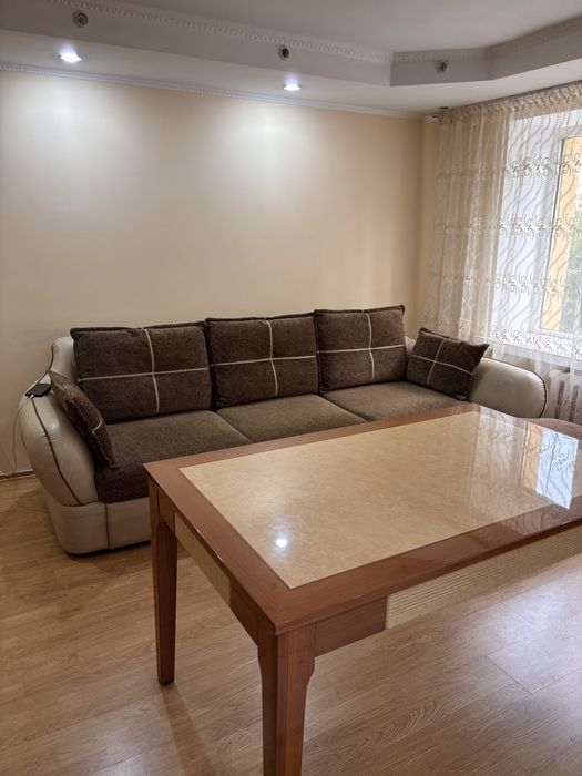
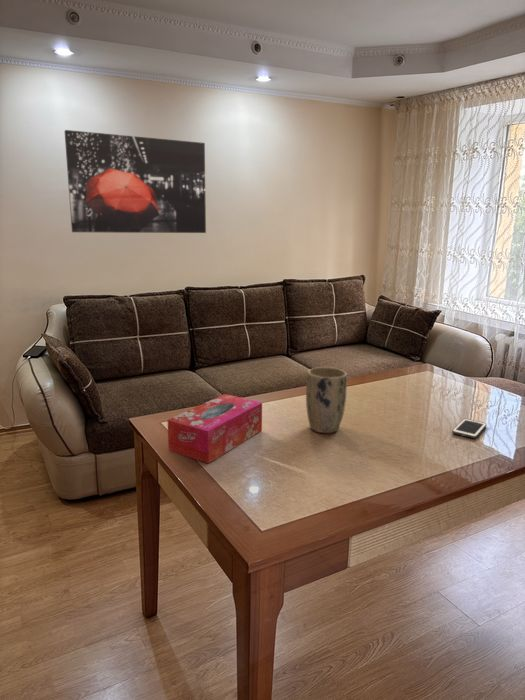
+ wall art (140, 185)
+ plant pot (325, 400)
+ cell phone (469, 428)
+ tissue box (217, 425)
